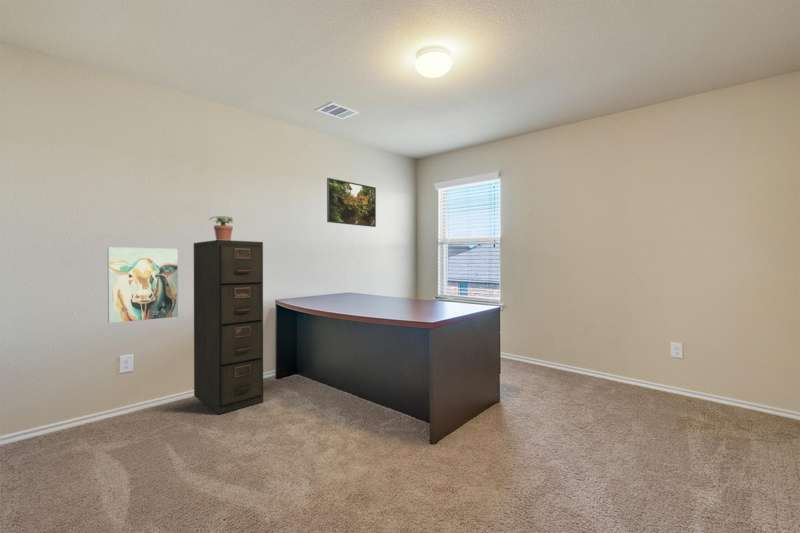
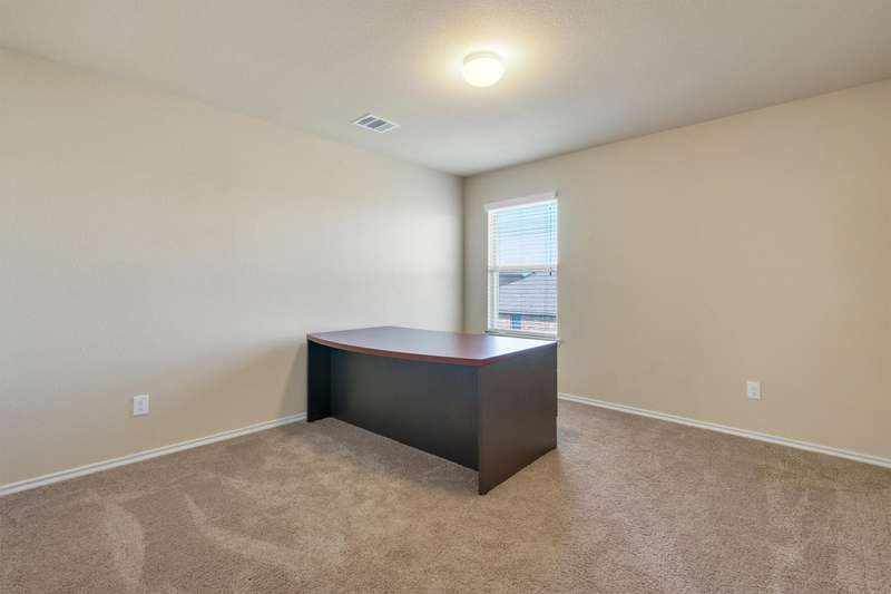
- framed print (352, 203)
- wall art (144, 283)
- potted plant (222, 229)
- filing cabinet (228, 321)
